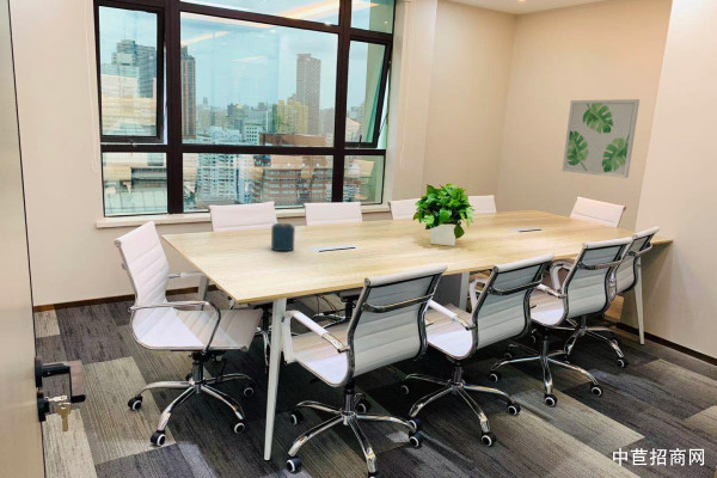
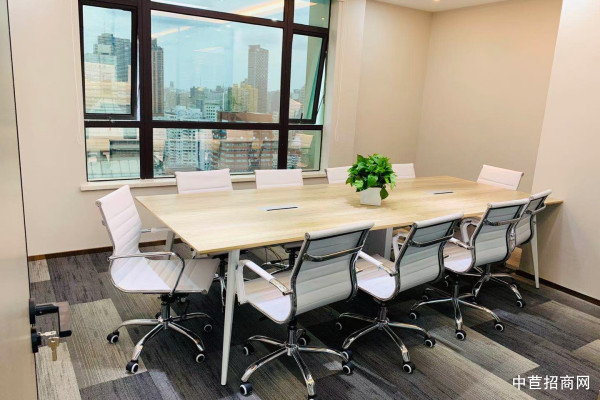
- wall art (598, 137)
- speaker (282, 237)
